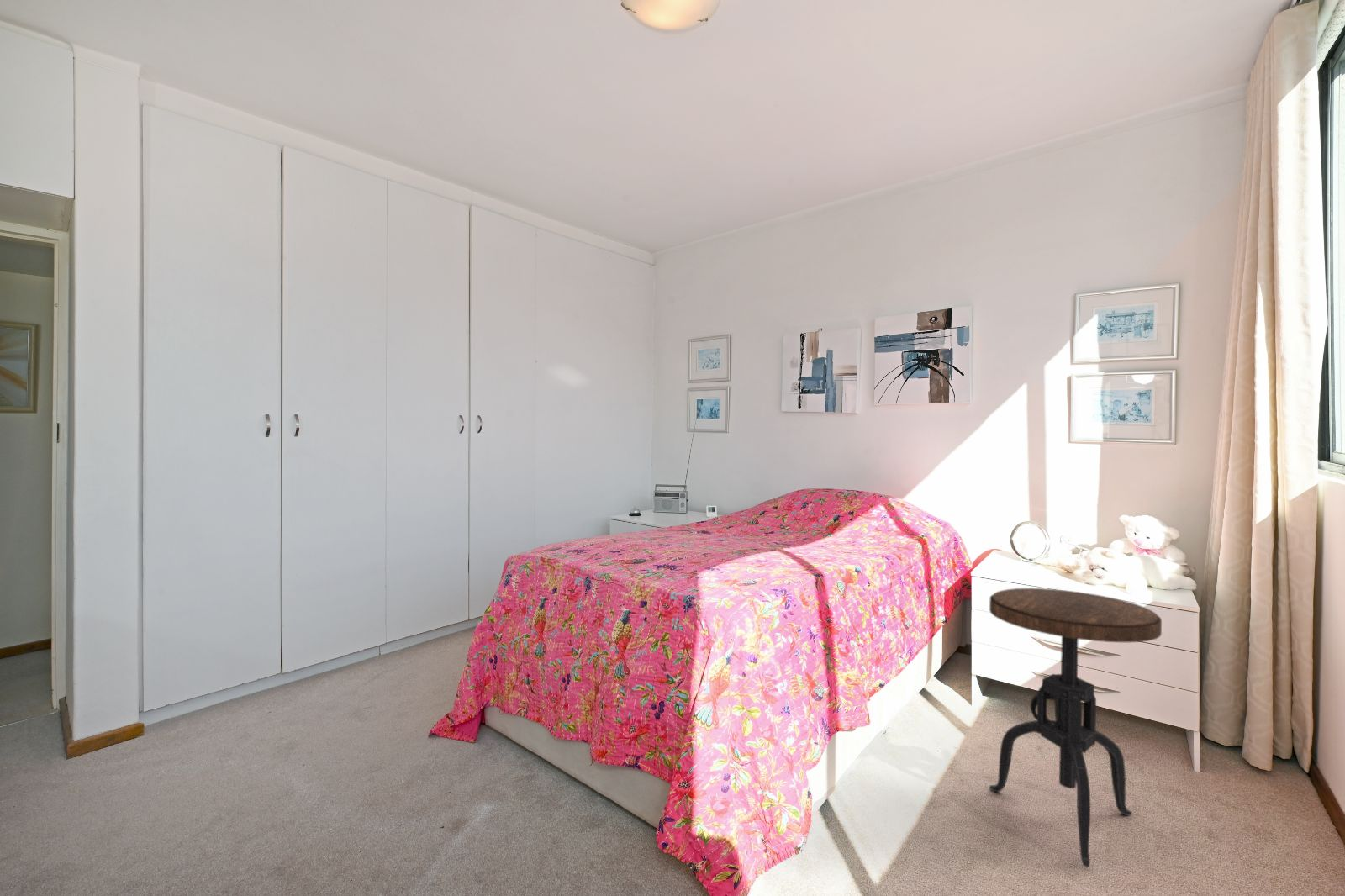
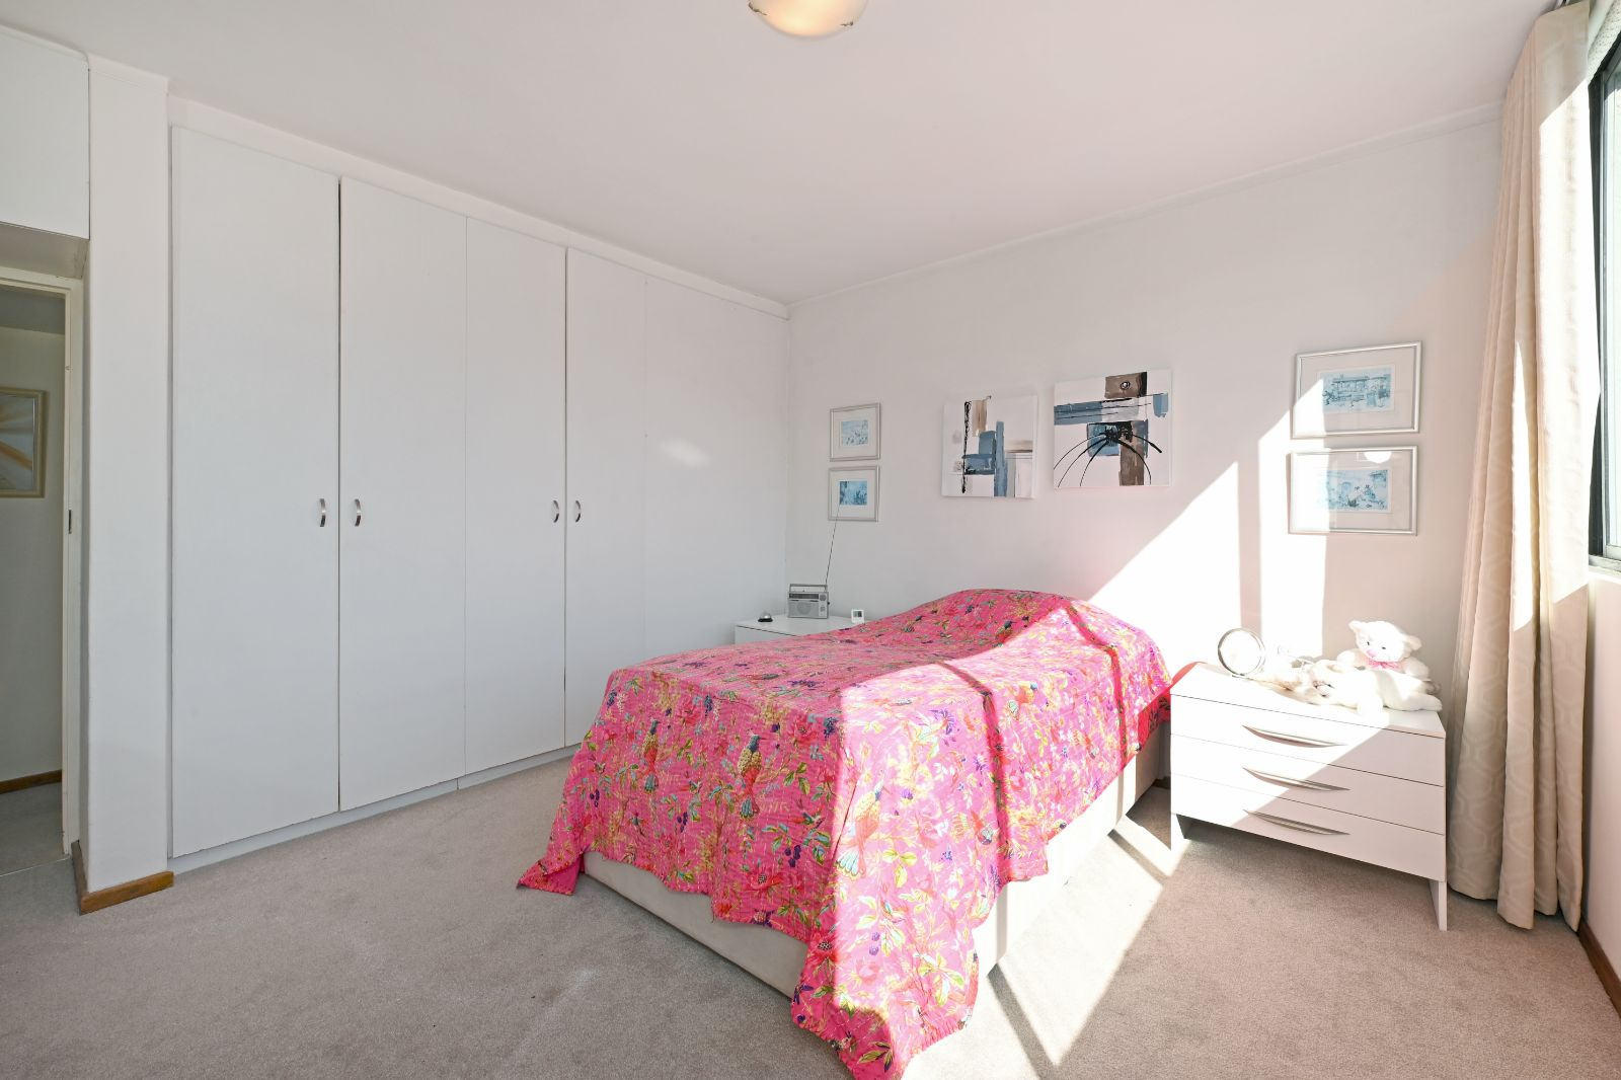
- side table (1068, 713)
